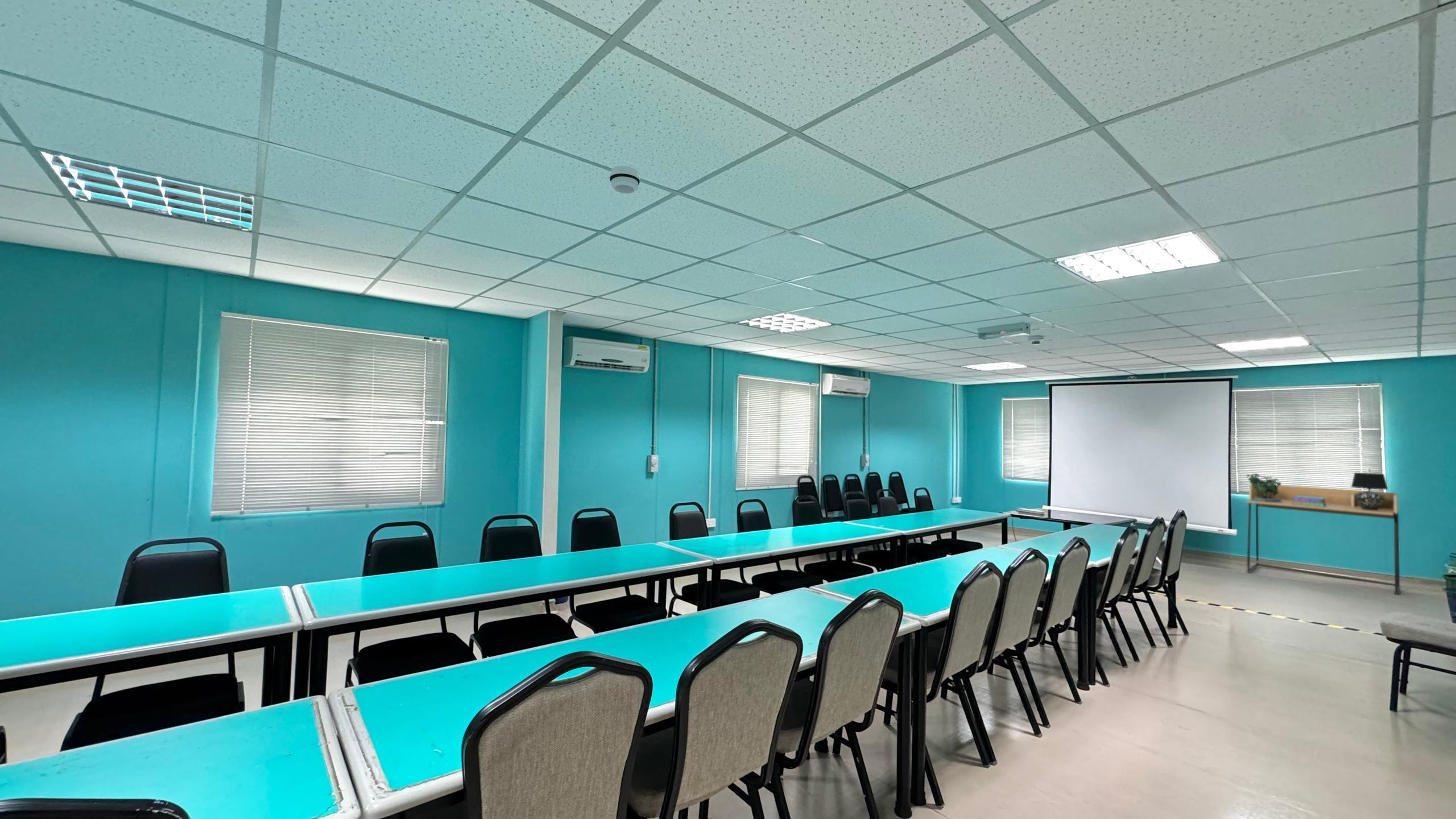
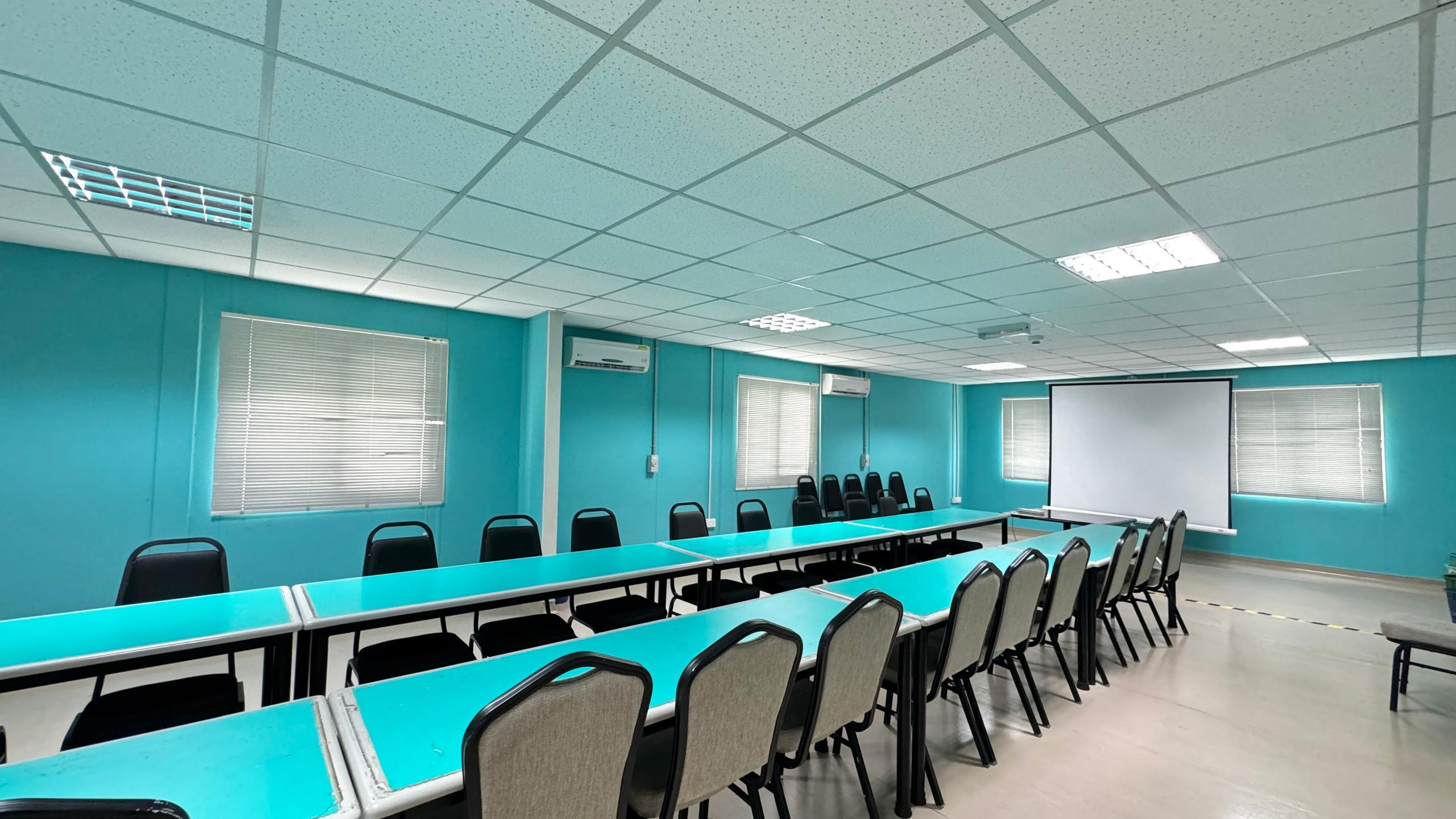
- stack of books (1309, 500)
- potted plant (1264, 486)
- desk (1319, 512)
- smoke detector (624, 180)
- table lamp (1369, 491)
